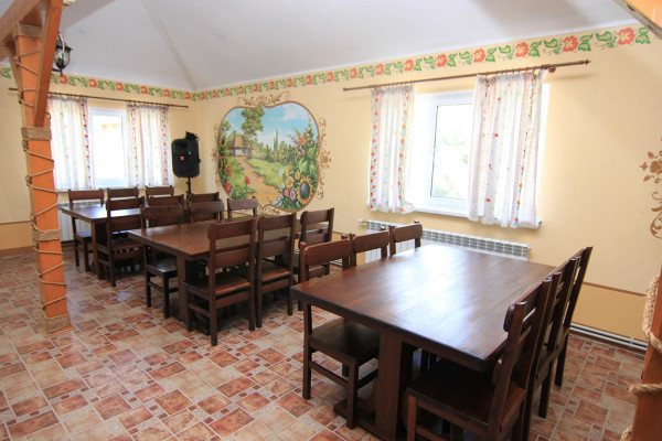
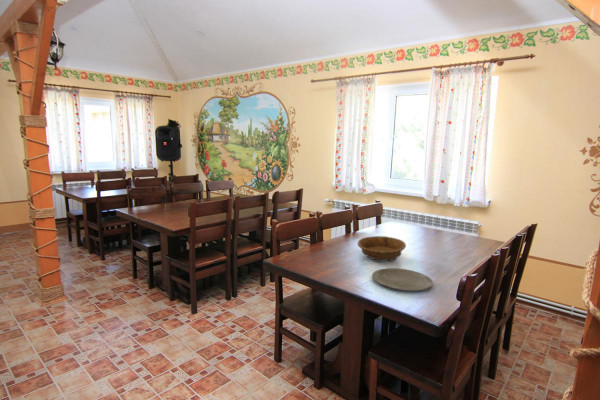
+ decorative bowl (380, 249)
+ plate (401, 279)
